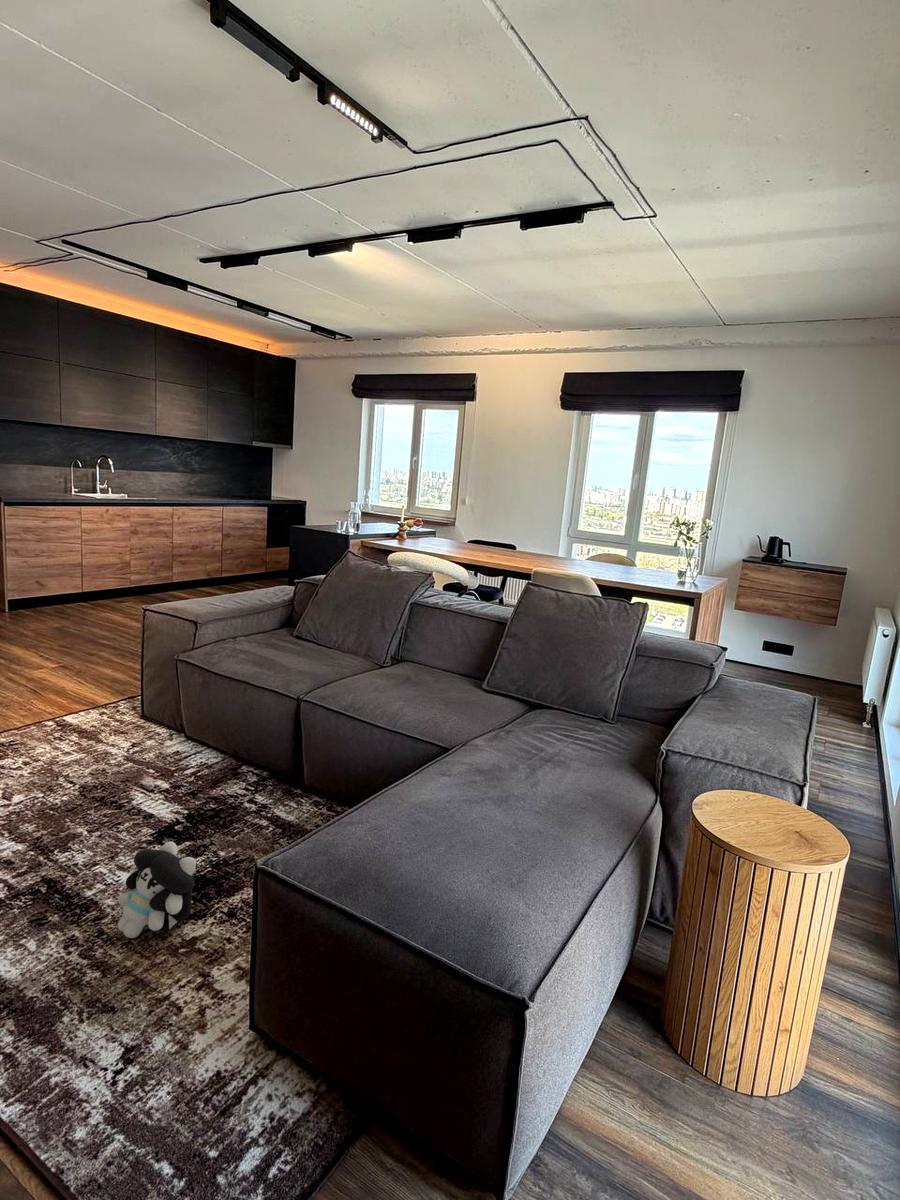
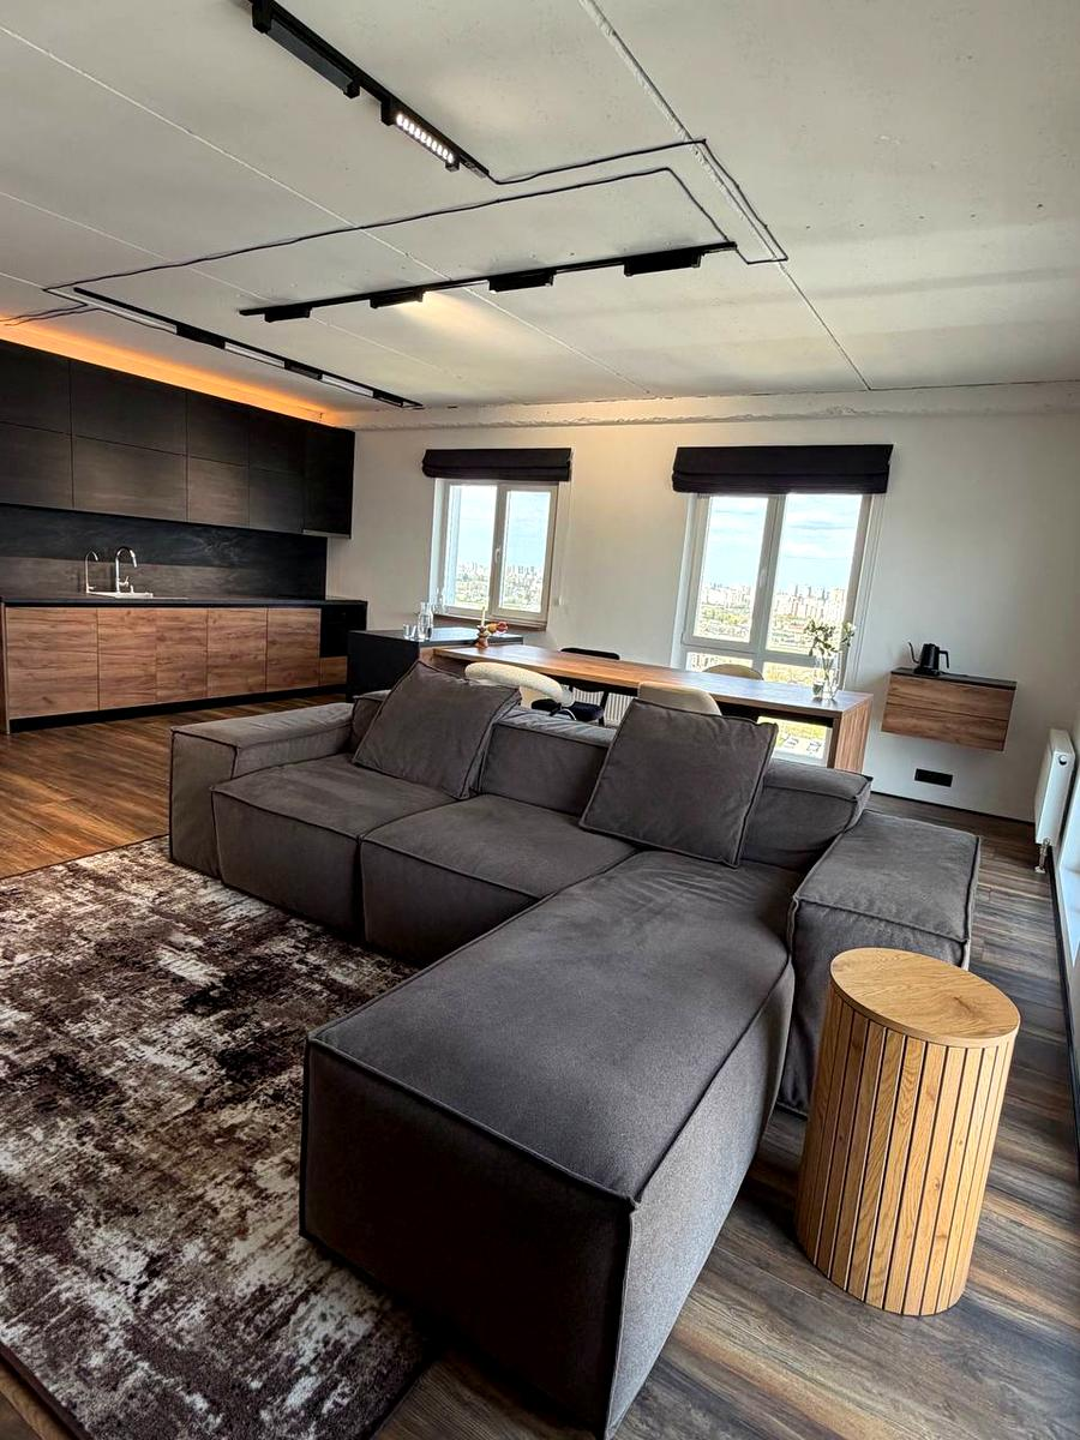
- plush toy (157, 890)
